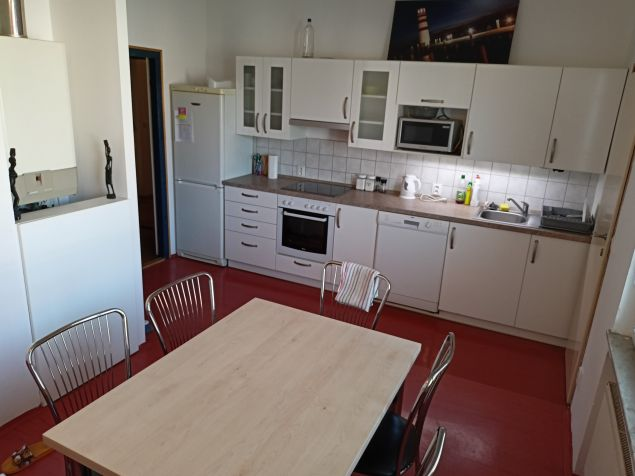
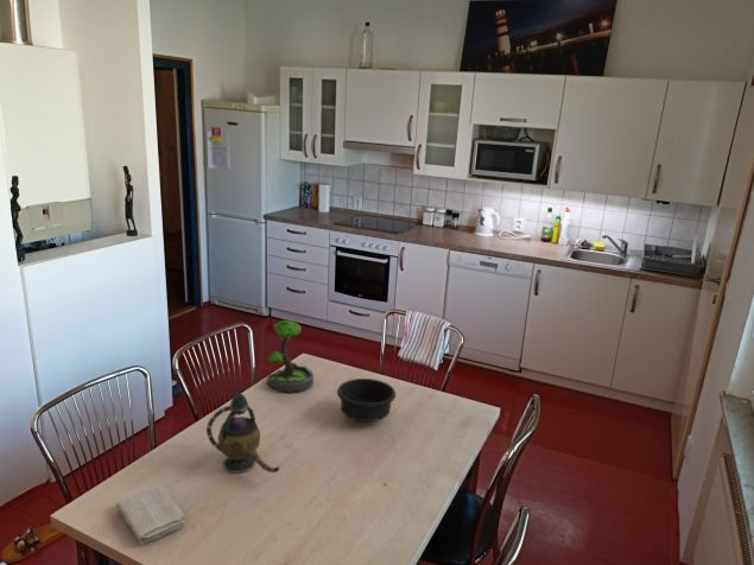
+ washcloth (151, 512)
+ teapot (247, 432)
+ bowl (366, 404)
+ plant (286, 353)
